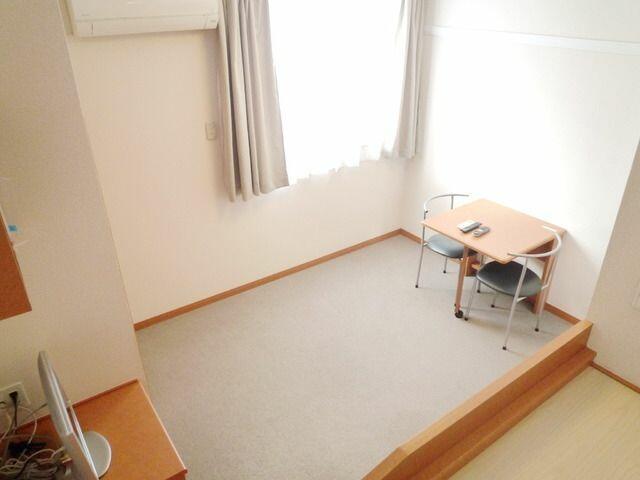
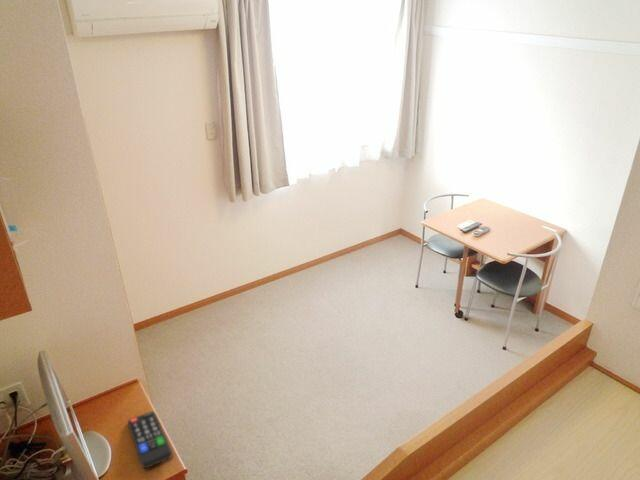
+ remote control (148, 437)
